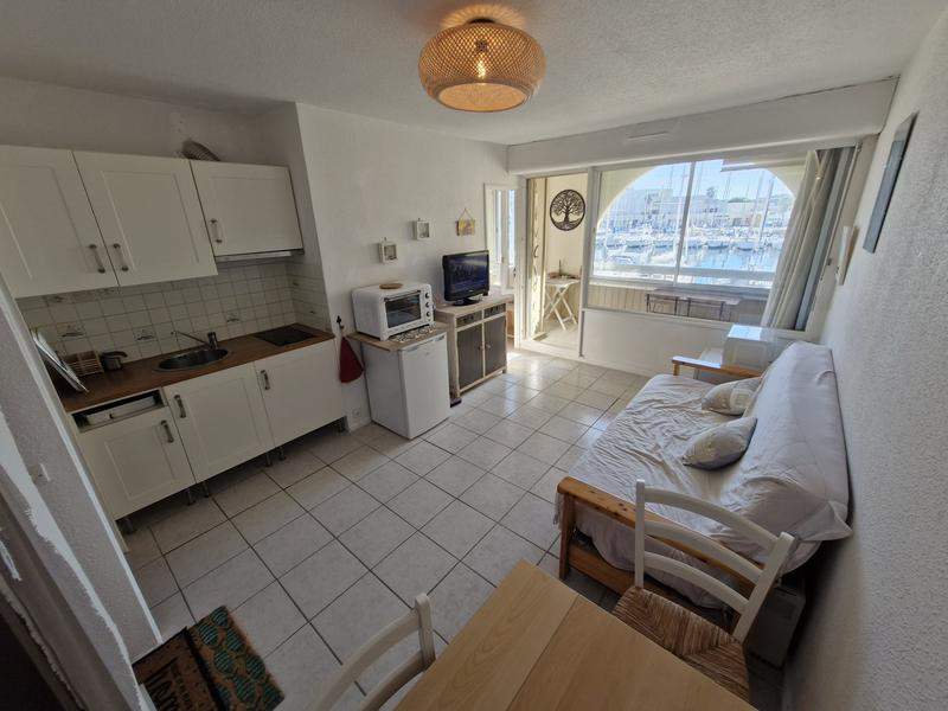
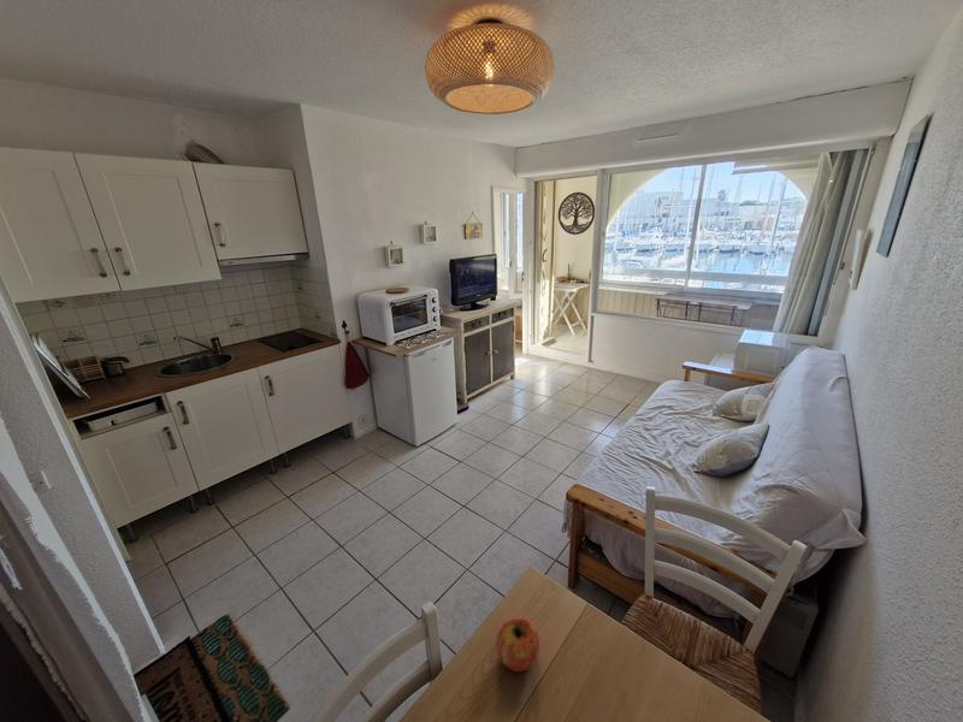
+ fruit (518, 641)
